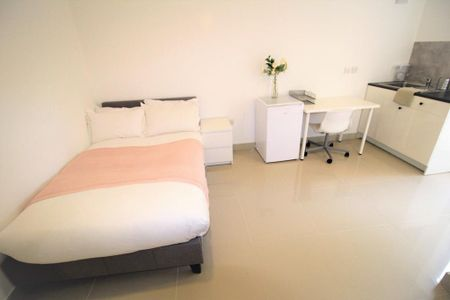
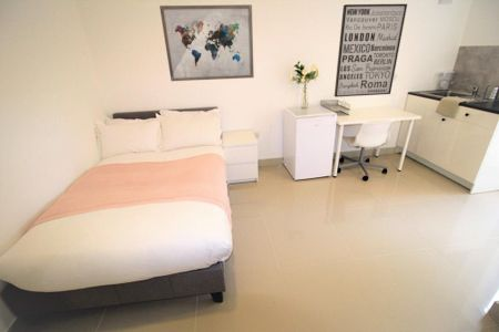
+ wall art (368, 52)
+ wall art (210, 44)
